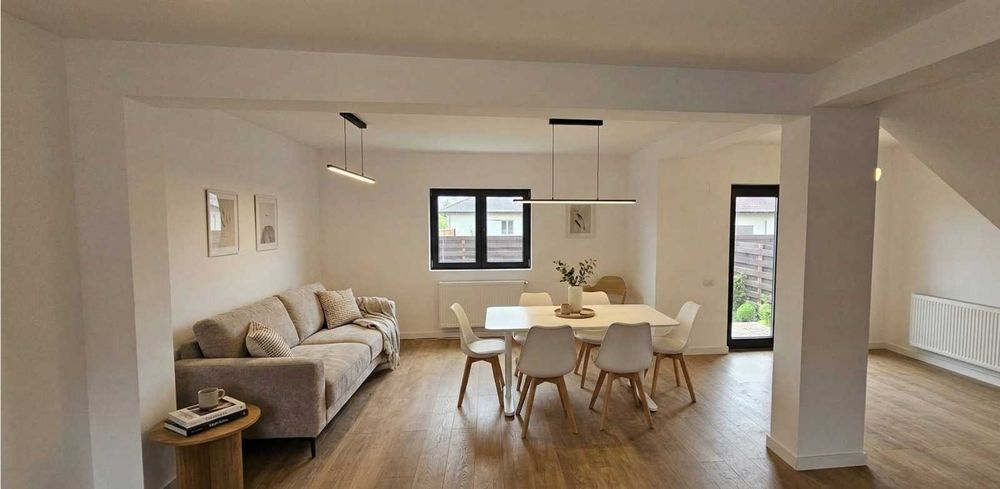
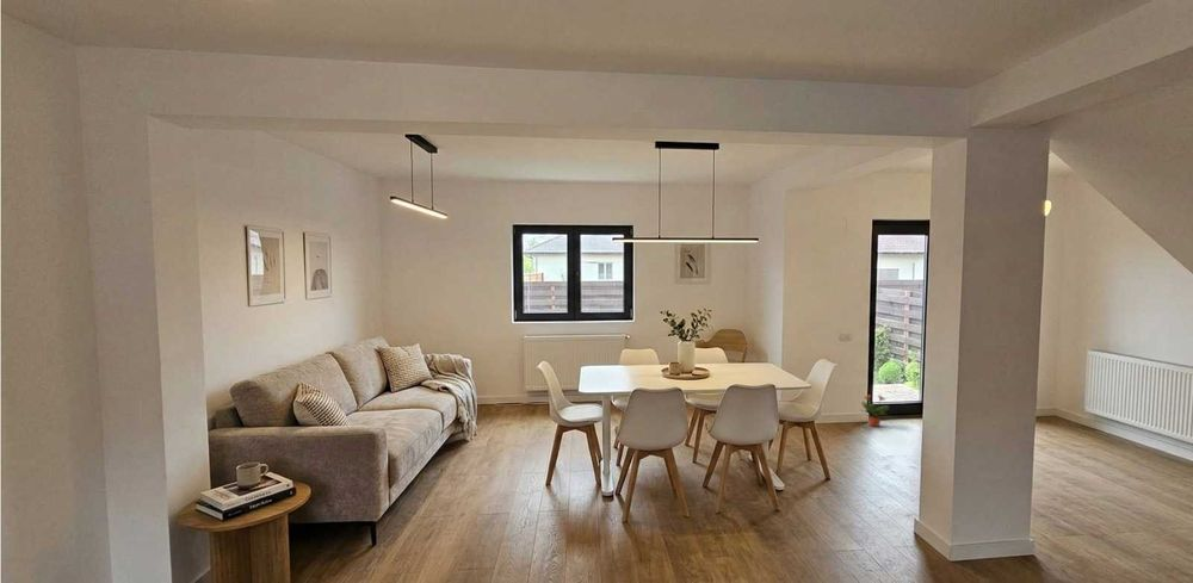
+ potted plant (873, 409)
